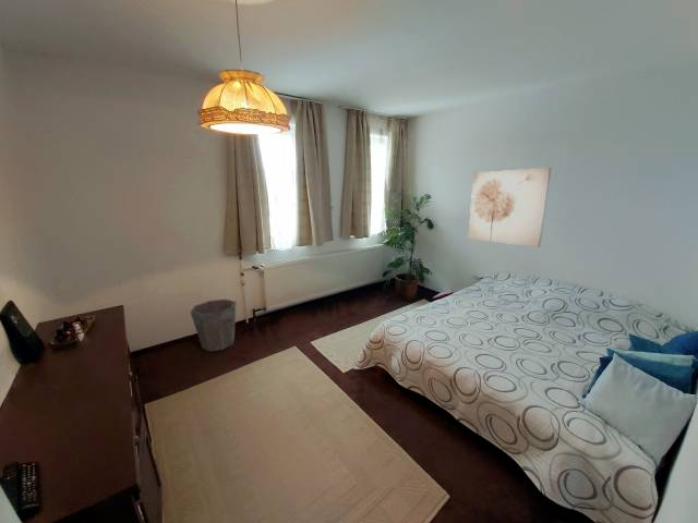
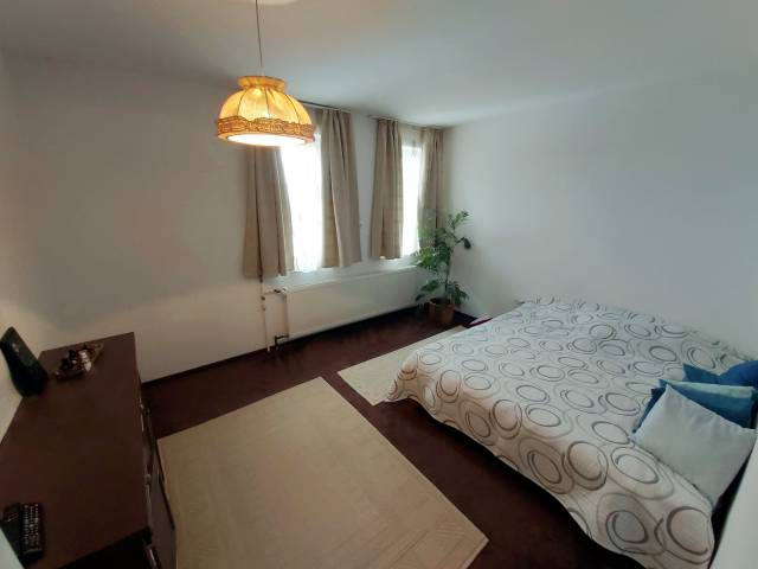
- waste bin (216, 325)
- wall art (504, 207)
